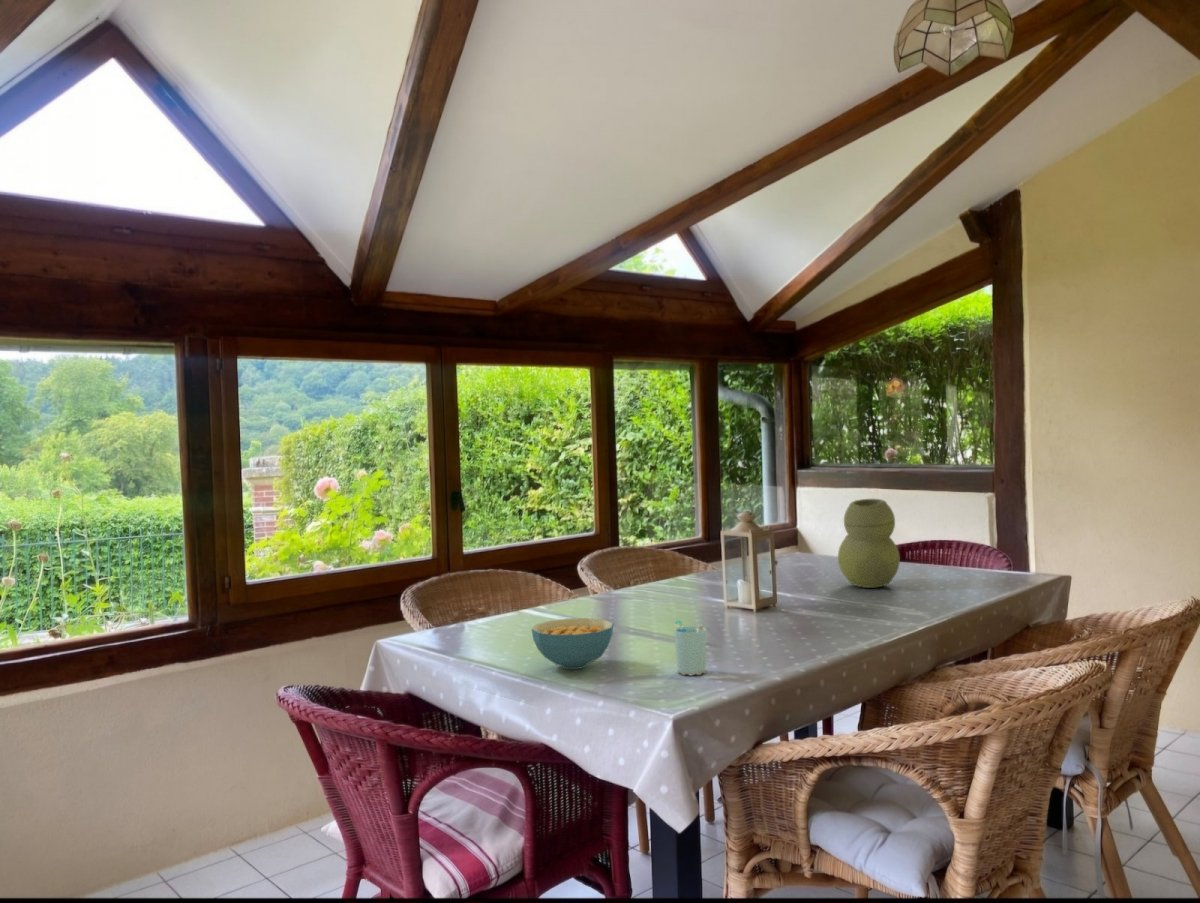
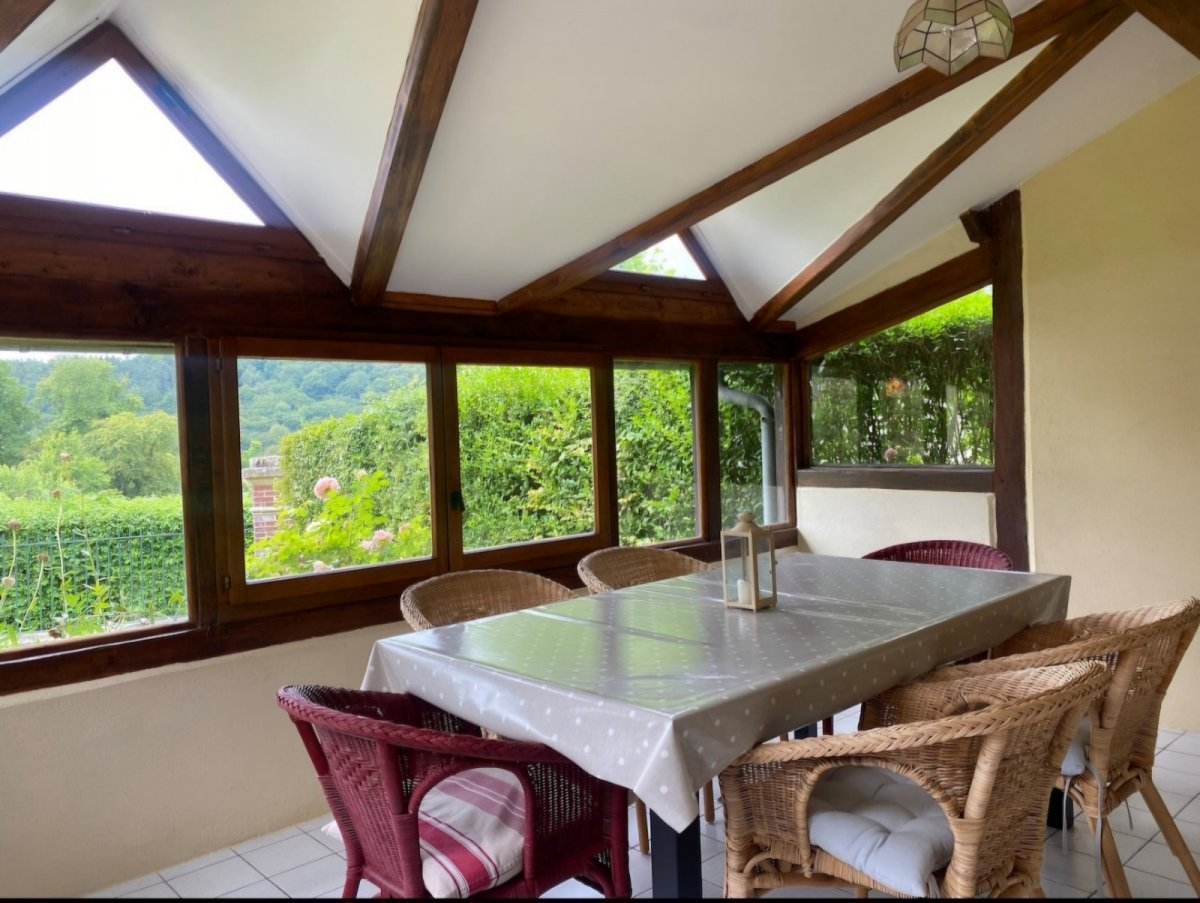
- cup (691, 645)
- cereal bowl (573, 646)
- vase (867, 542)
